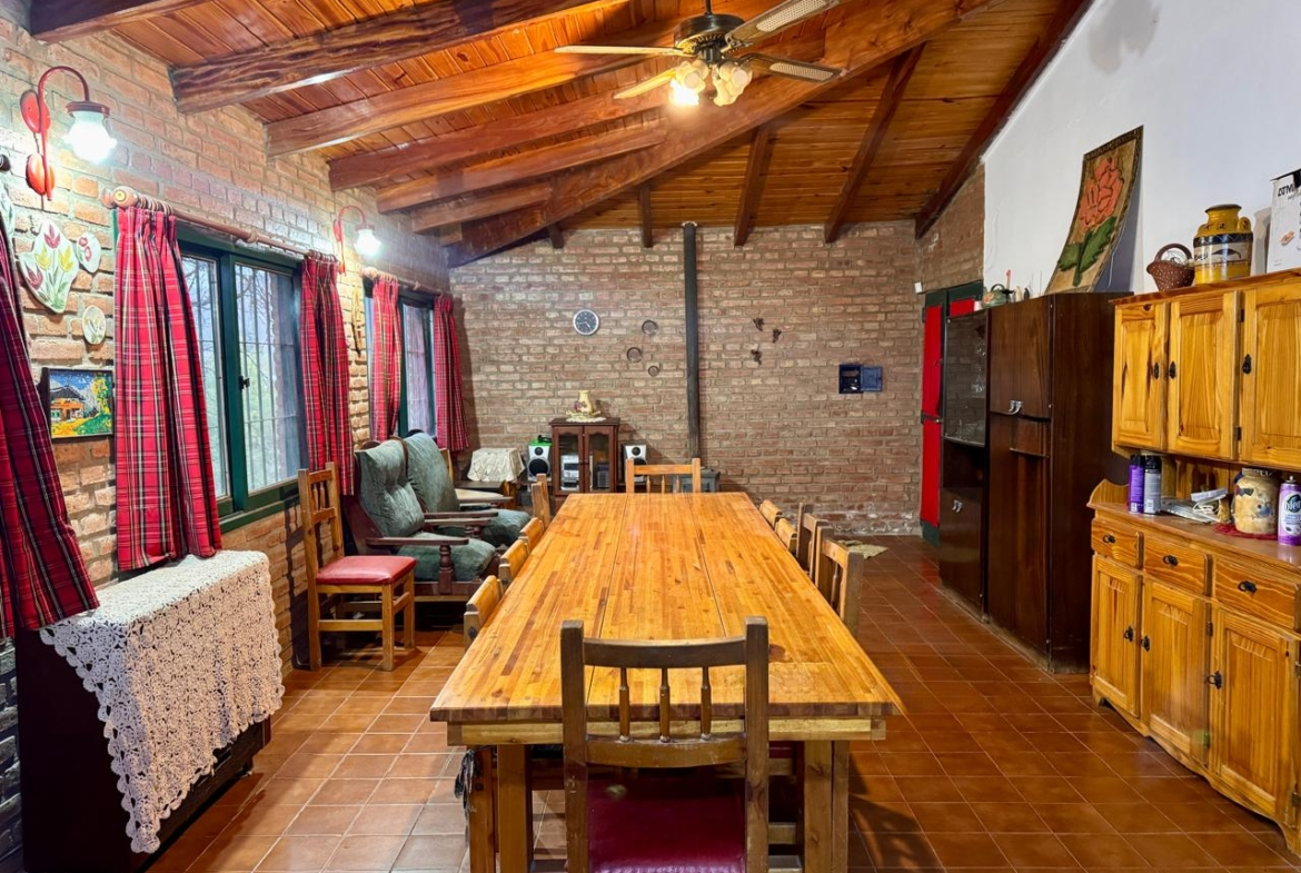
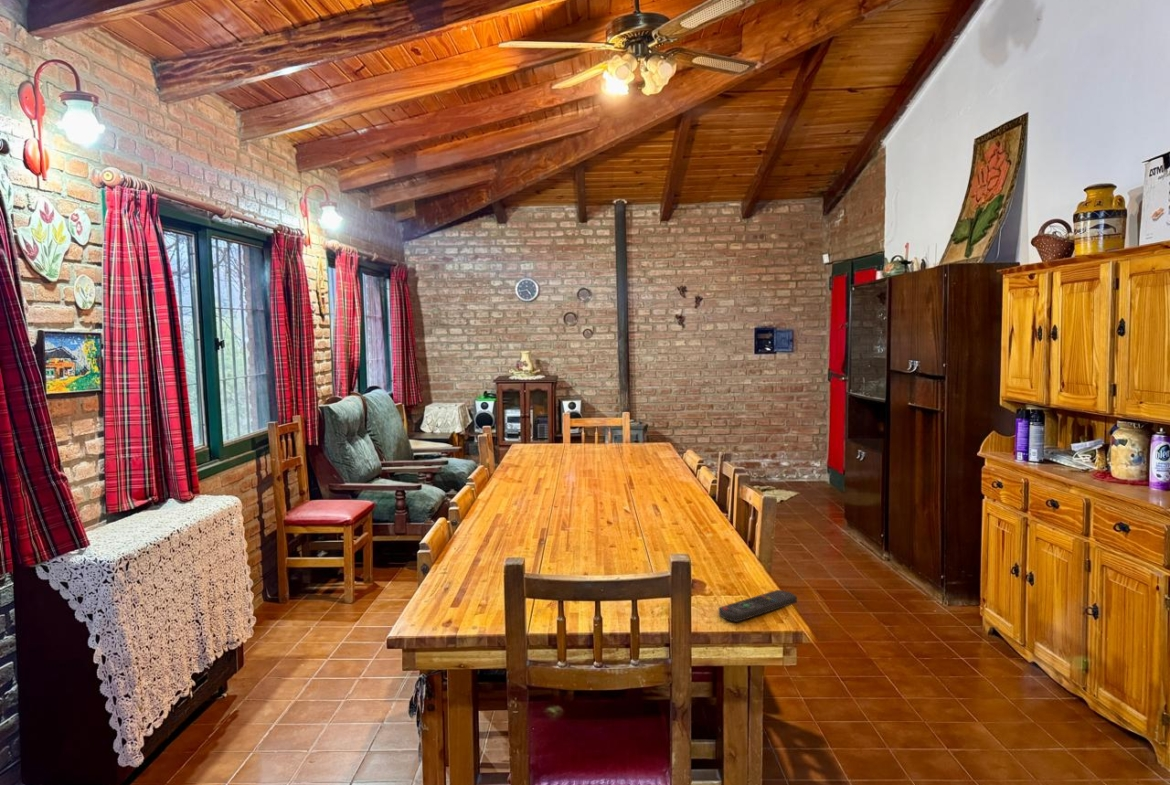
+ remote control (758, 604)
